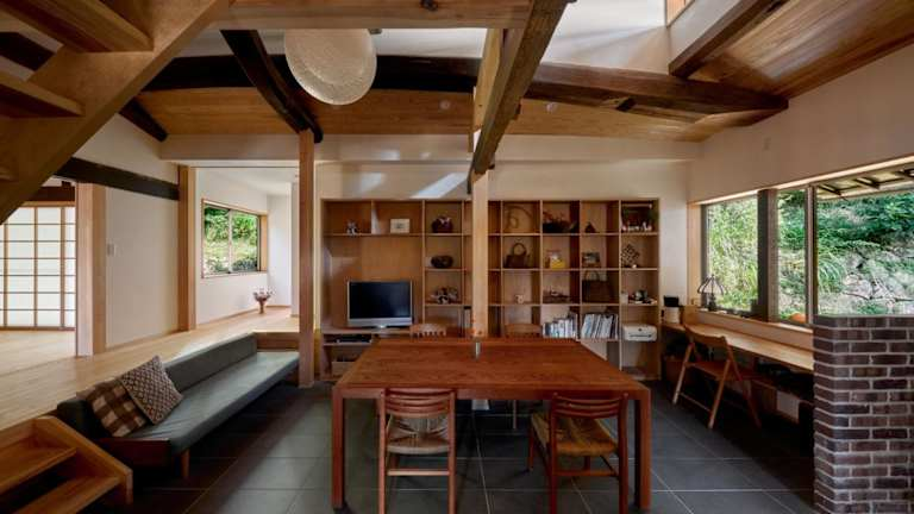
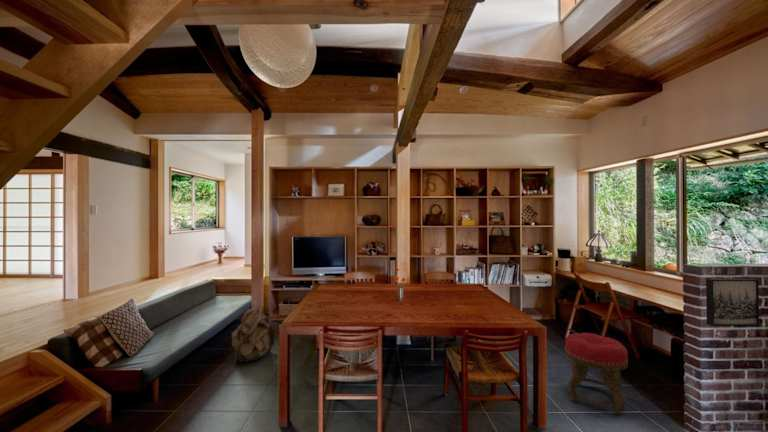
+ stool (596, 368)
+ backpack (252, 330)
+ wall art (732, 302)
